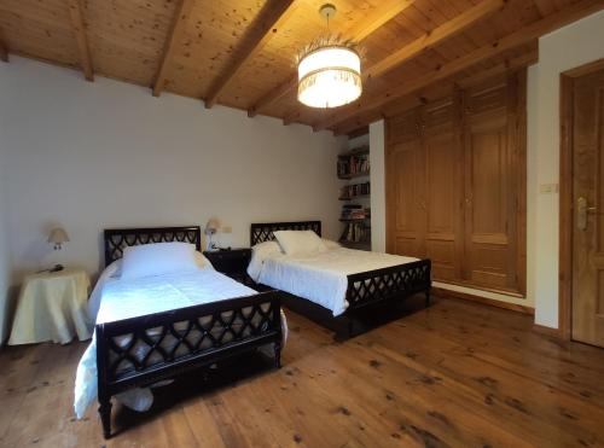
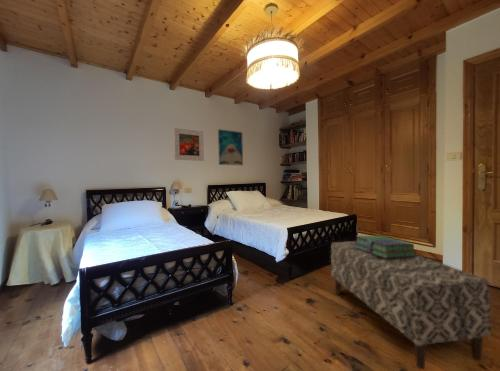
+ bench (391, 287)
+ stack of books (382, 246)
+ wall art (230, 148)
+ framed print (189, 145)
